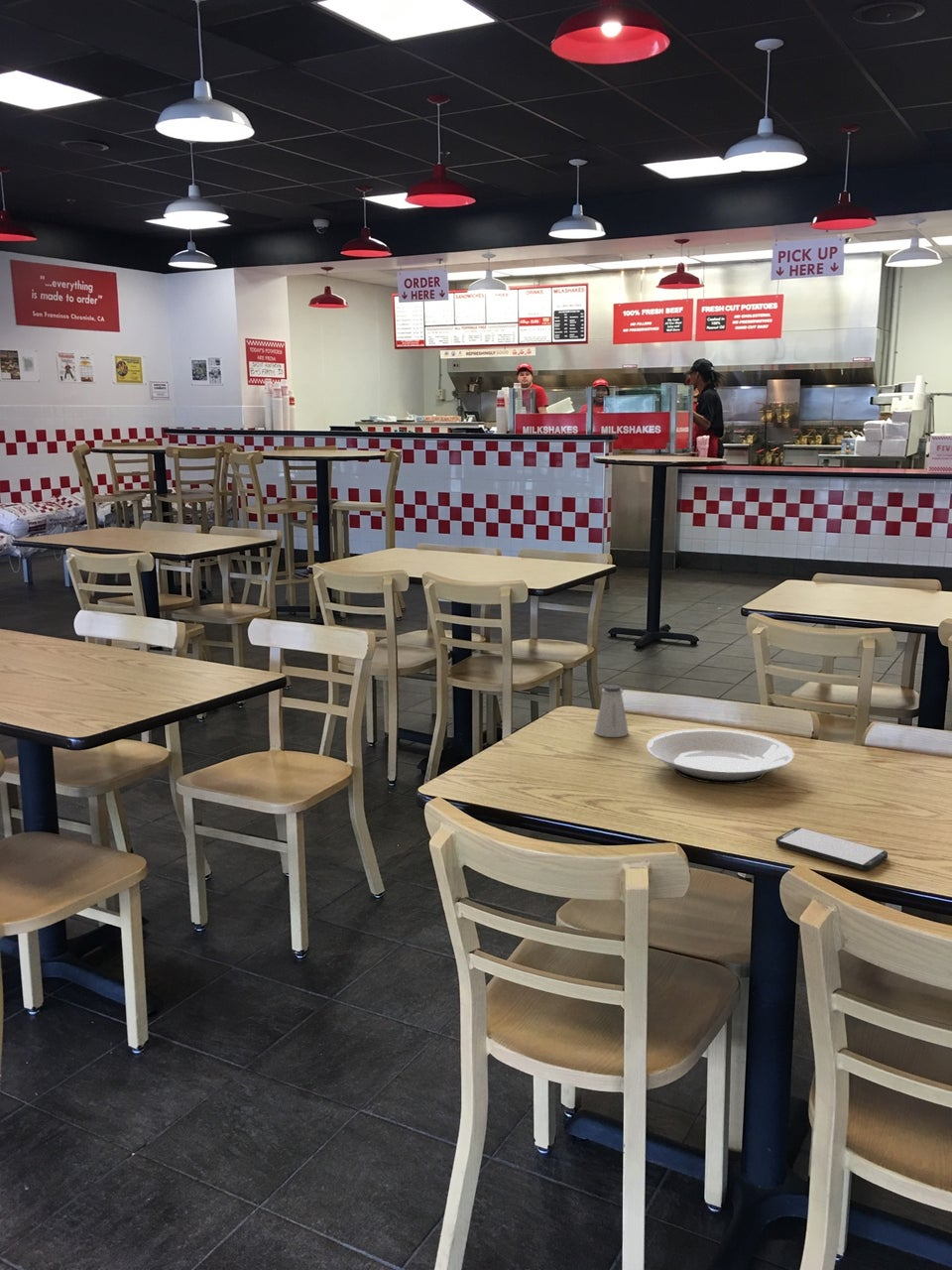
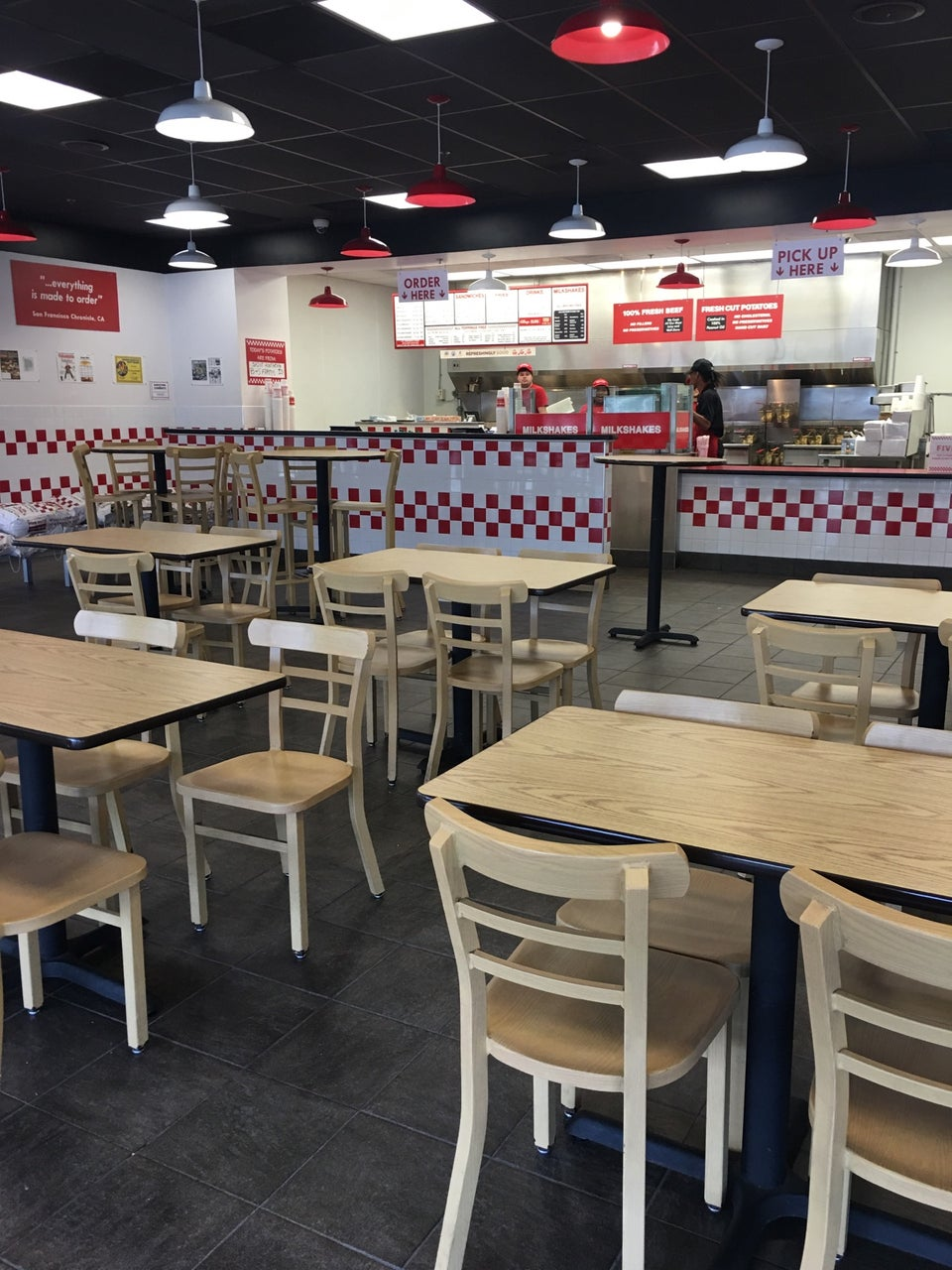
- plate (718, 759)
- saltshaker (612, 709)
- smartphone (830, 847)
